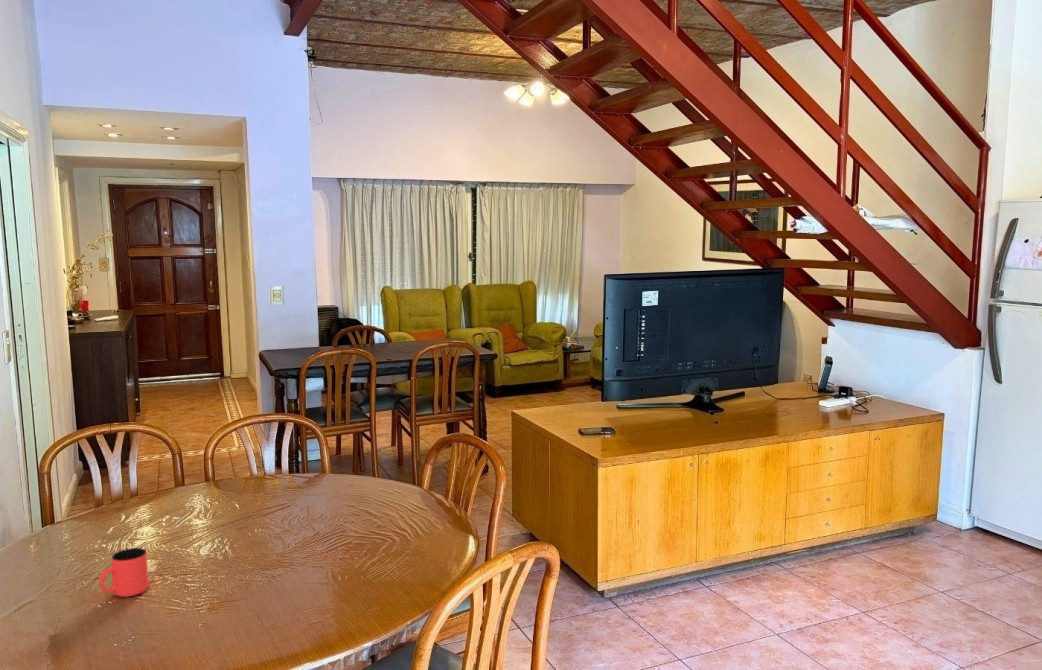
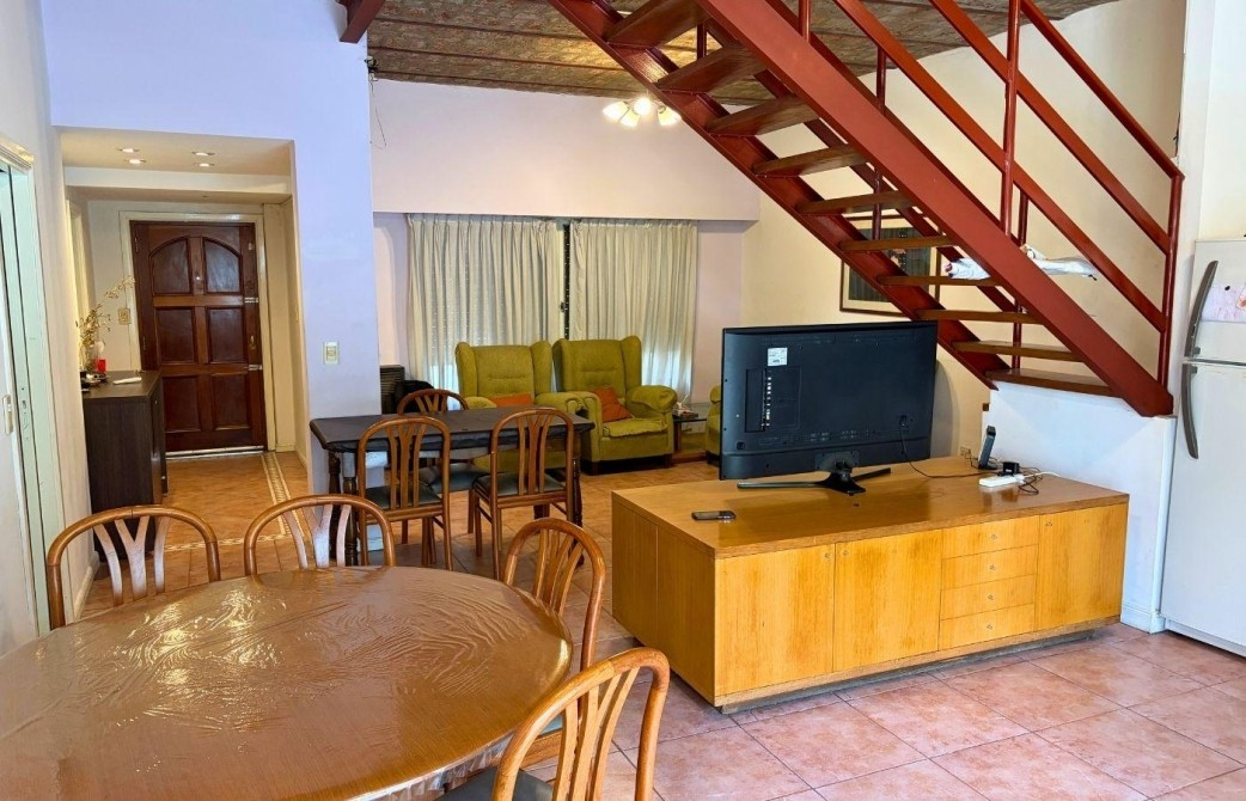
- cup (123, 575)
